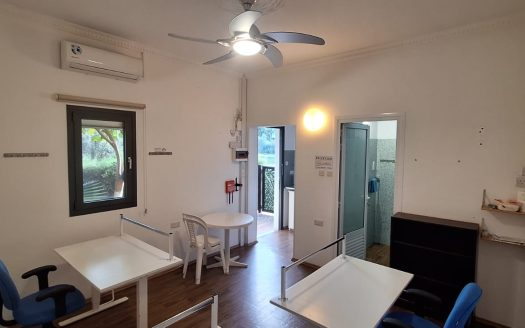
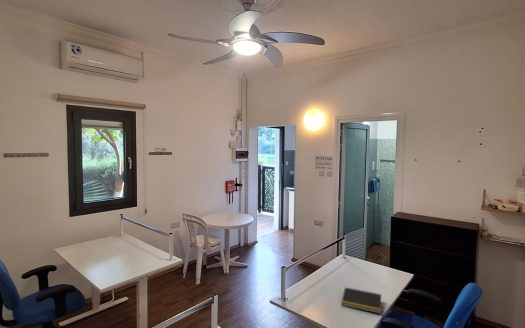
+ notepad (361, 299)
